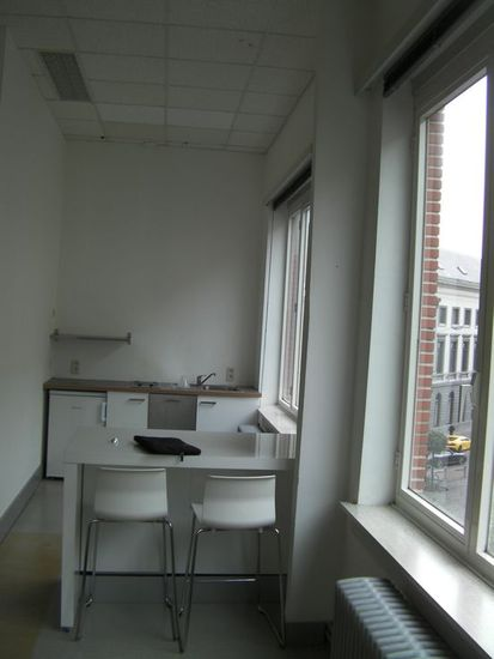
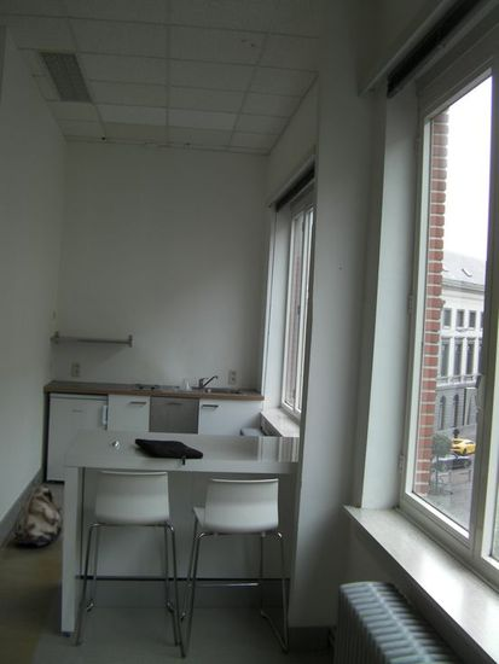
+ backpack (37, 513)
